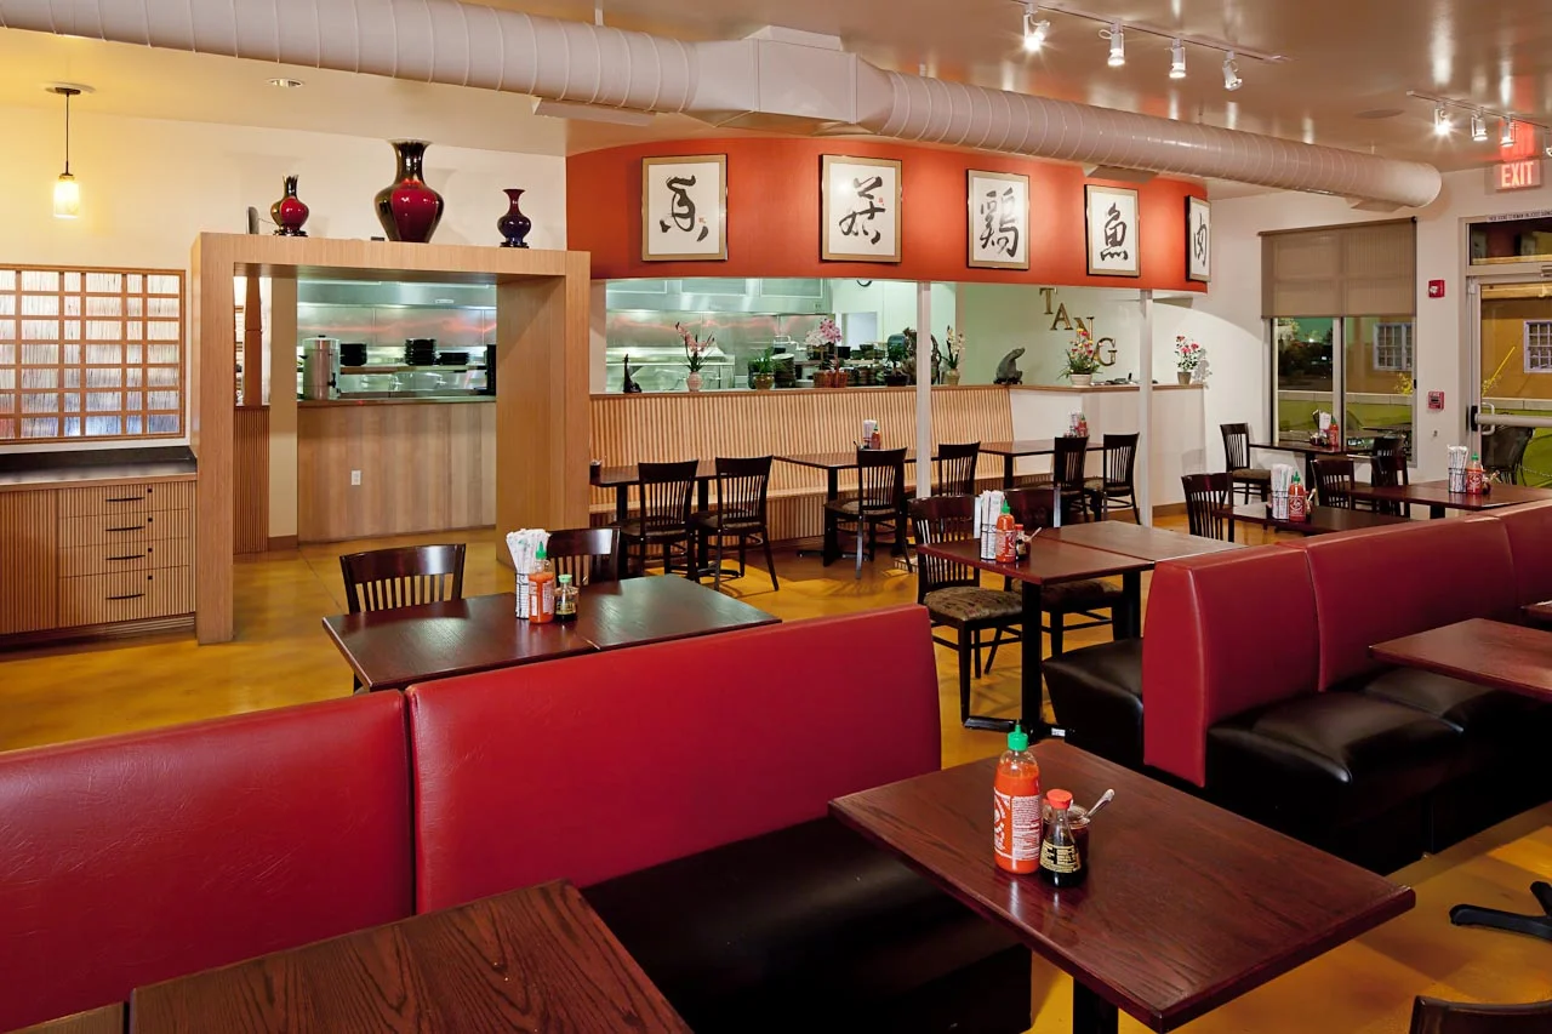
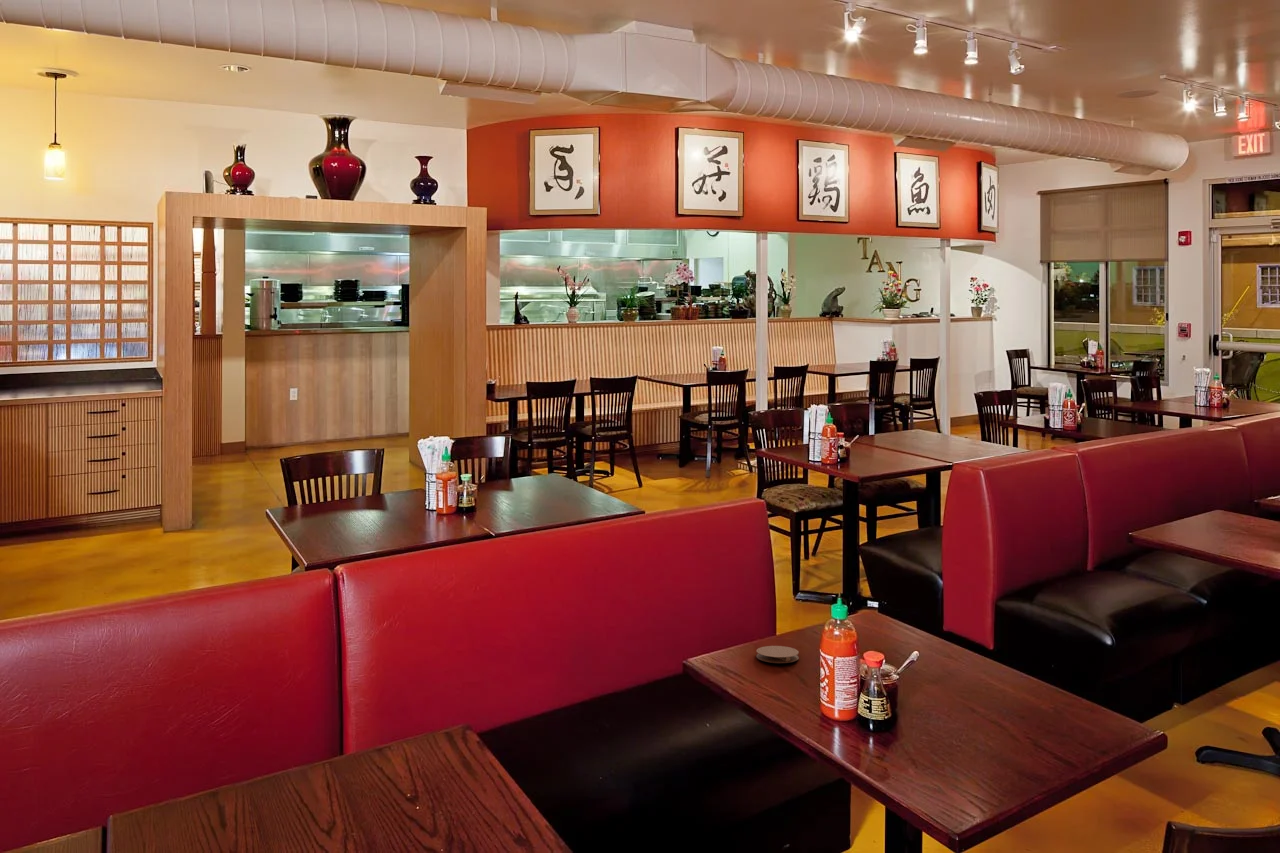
+ coaster (777, 654)
